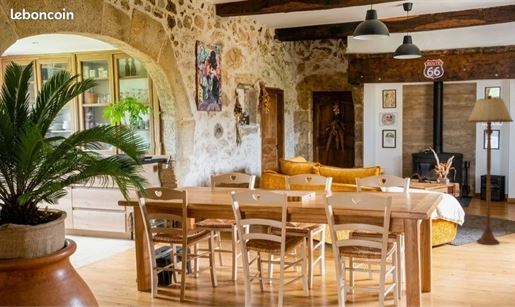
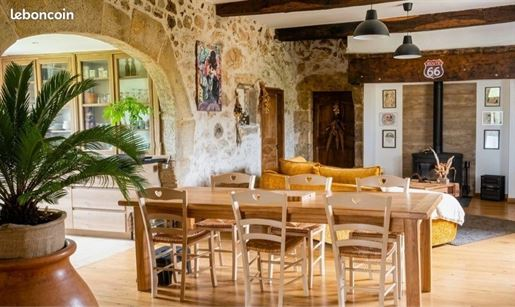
- floor lamp (489, 169)
